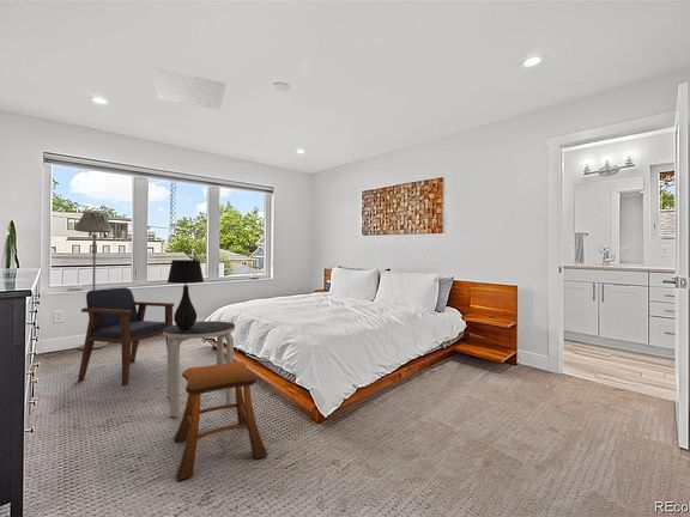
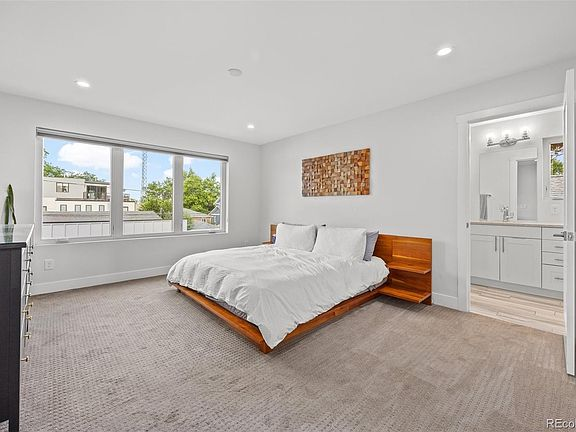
- ceiling light (189, 87)
- side table (217, 364)
- stool (218, 408)
- armchair (128, 330)
- floor lamp (93, 279)
- table lamp (186, 294)
